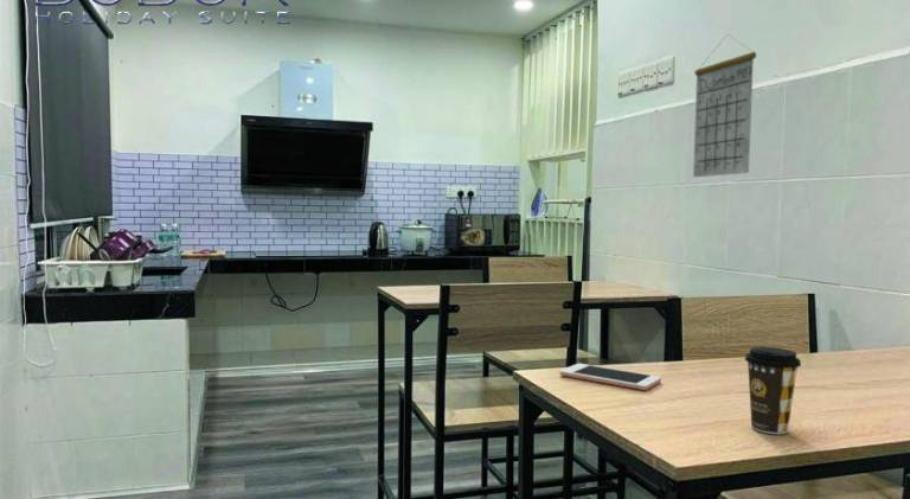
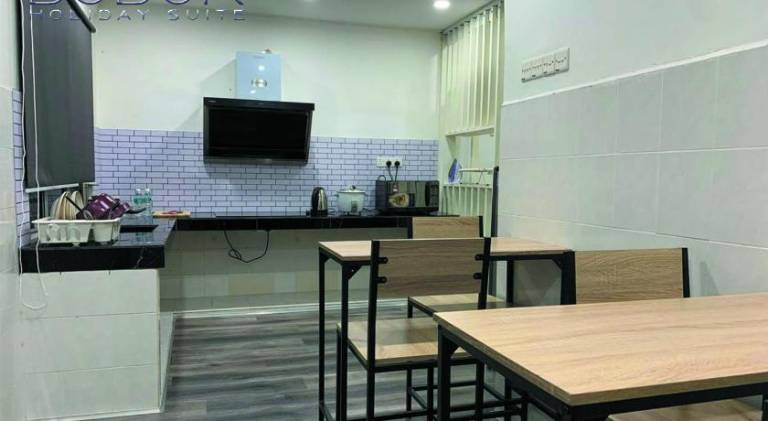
- coffee cup (770, 390)
- calendar (722, 104)
- cell phone (609, 376)
